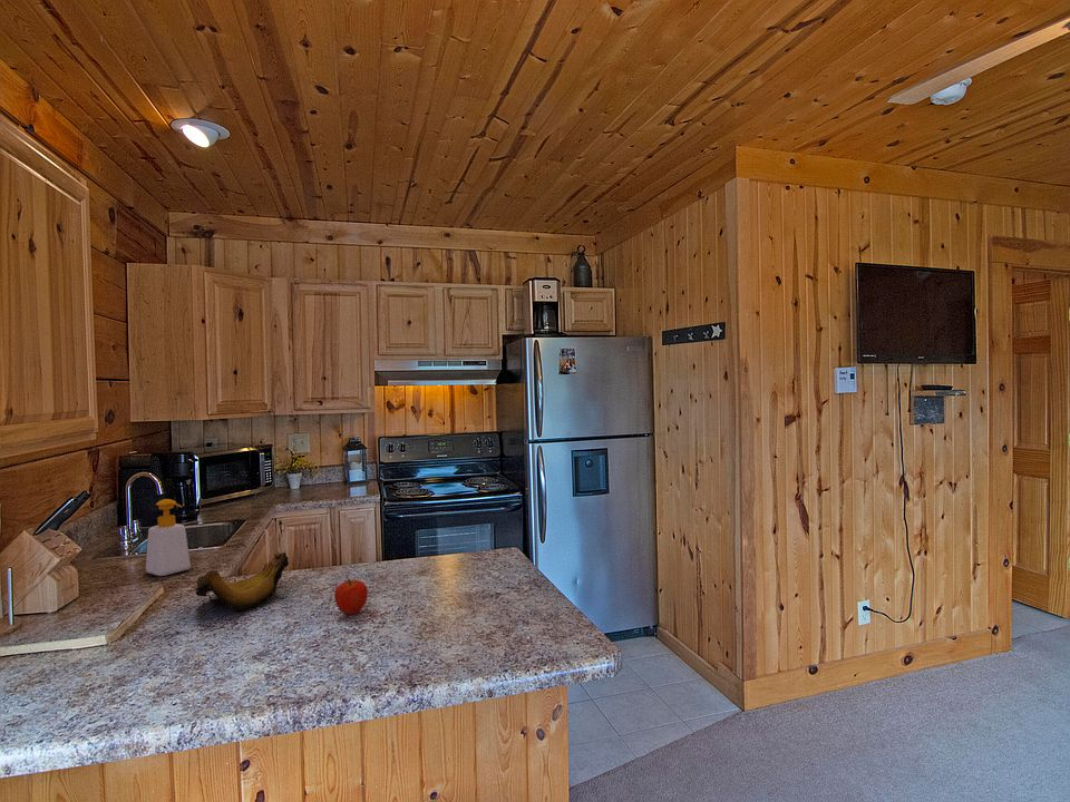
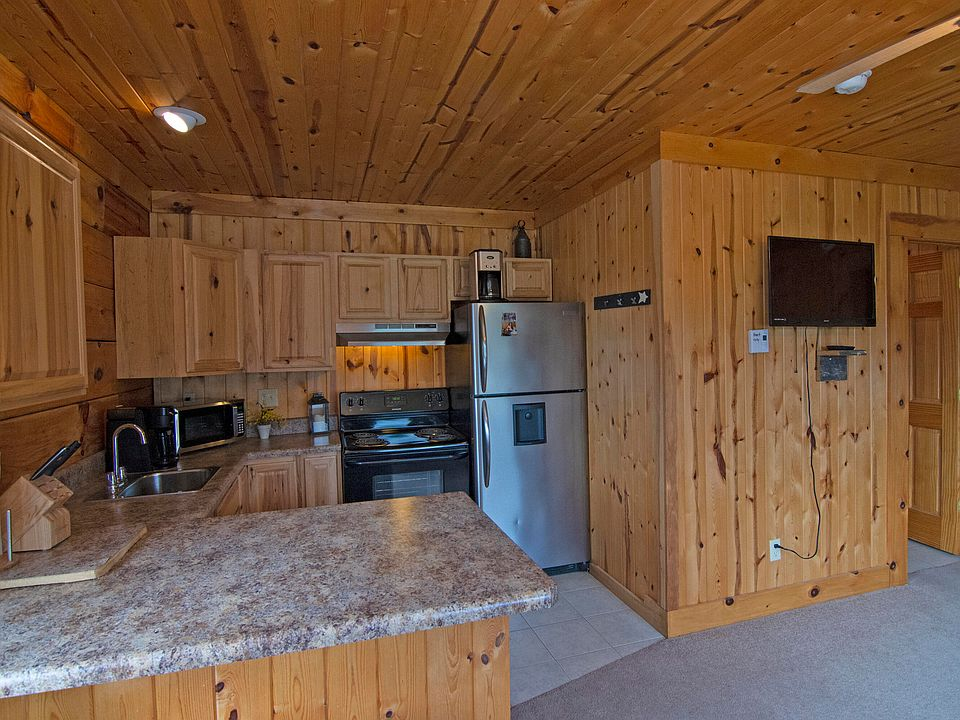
- soap bottle (171, 536)
- fruit (351, 596)
- banana bunch (235, 581)
